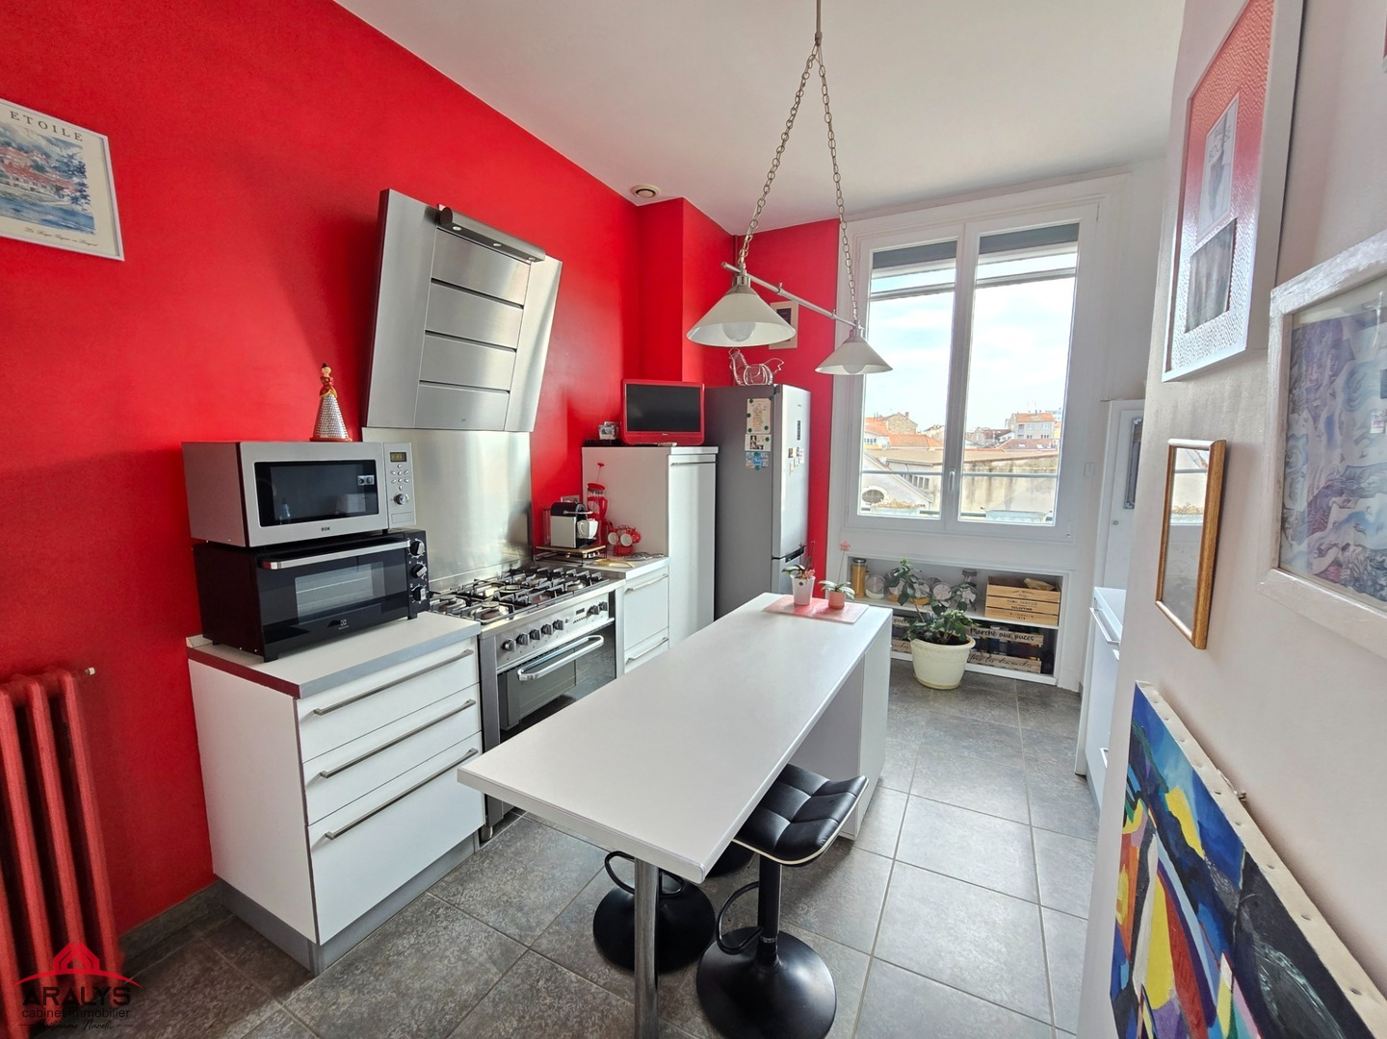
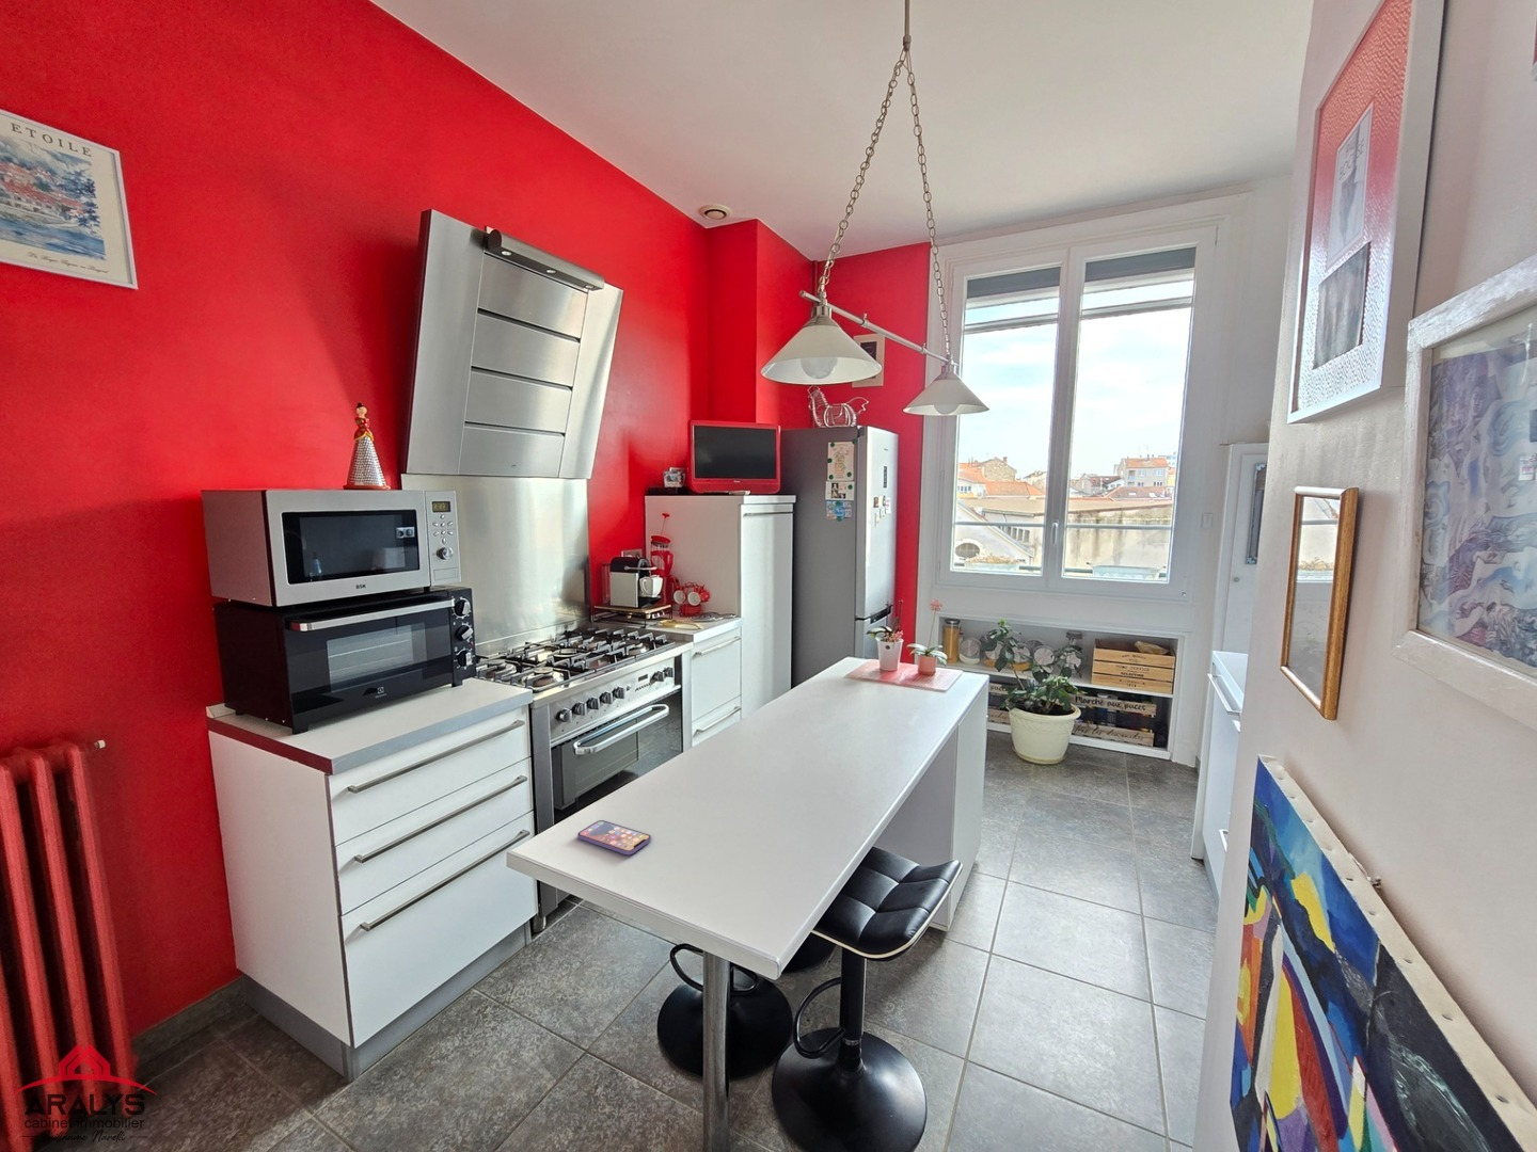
+ smartphone (614, 836)
